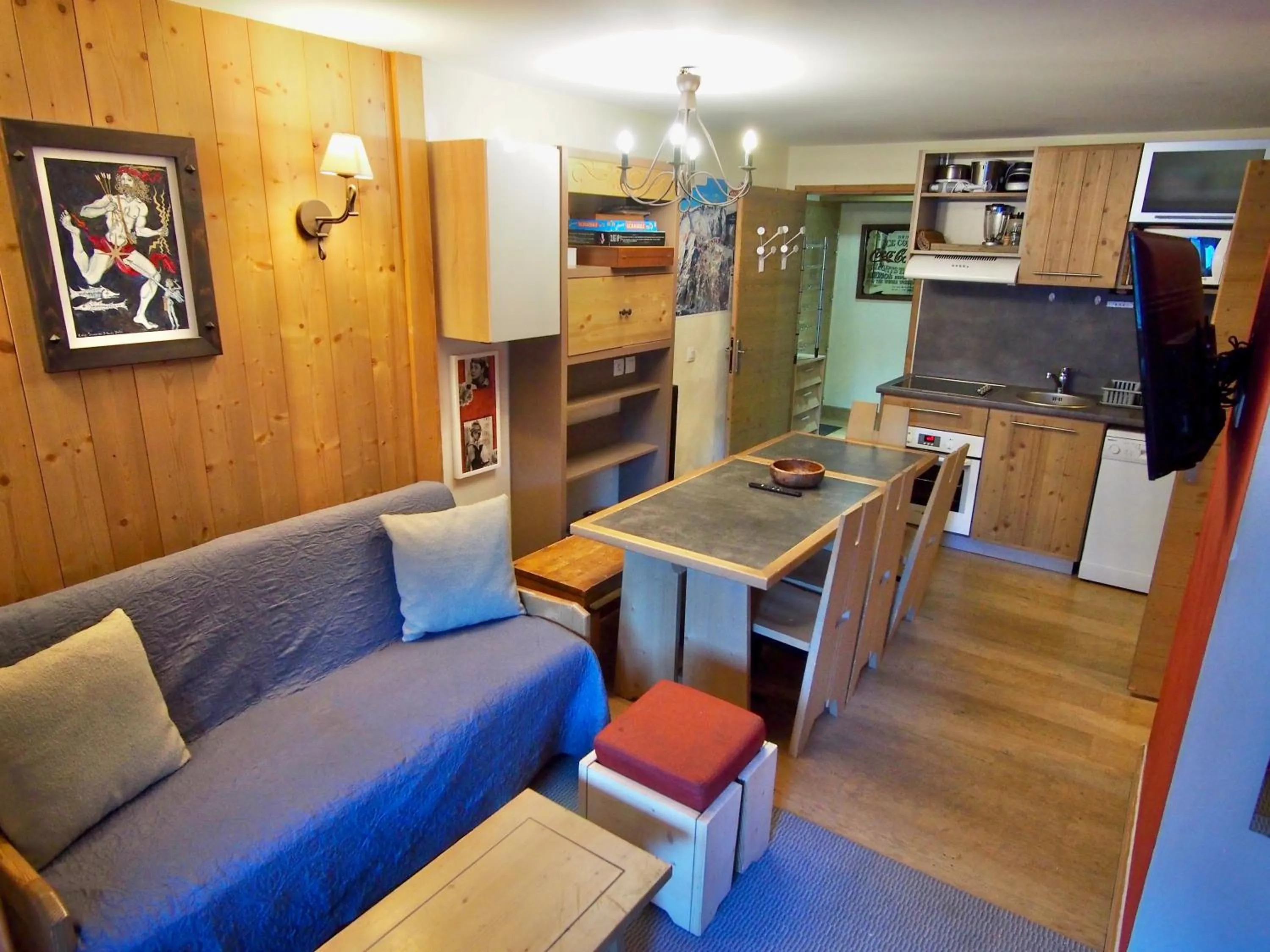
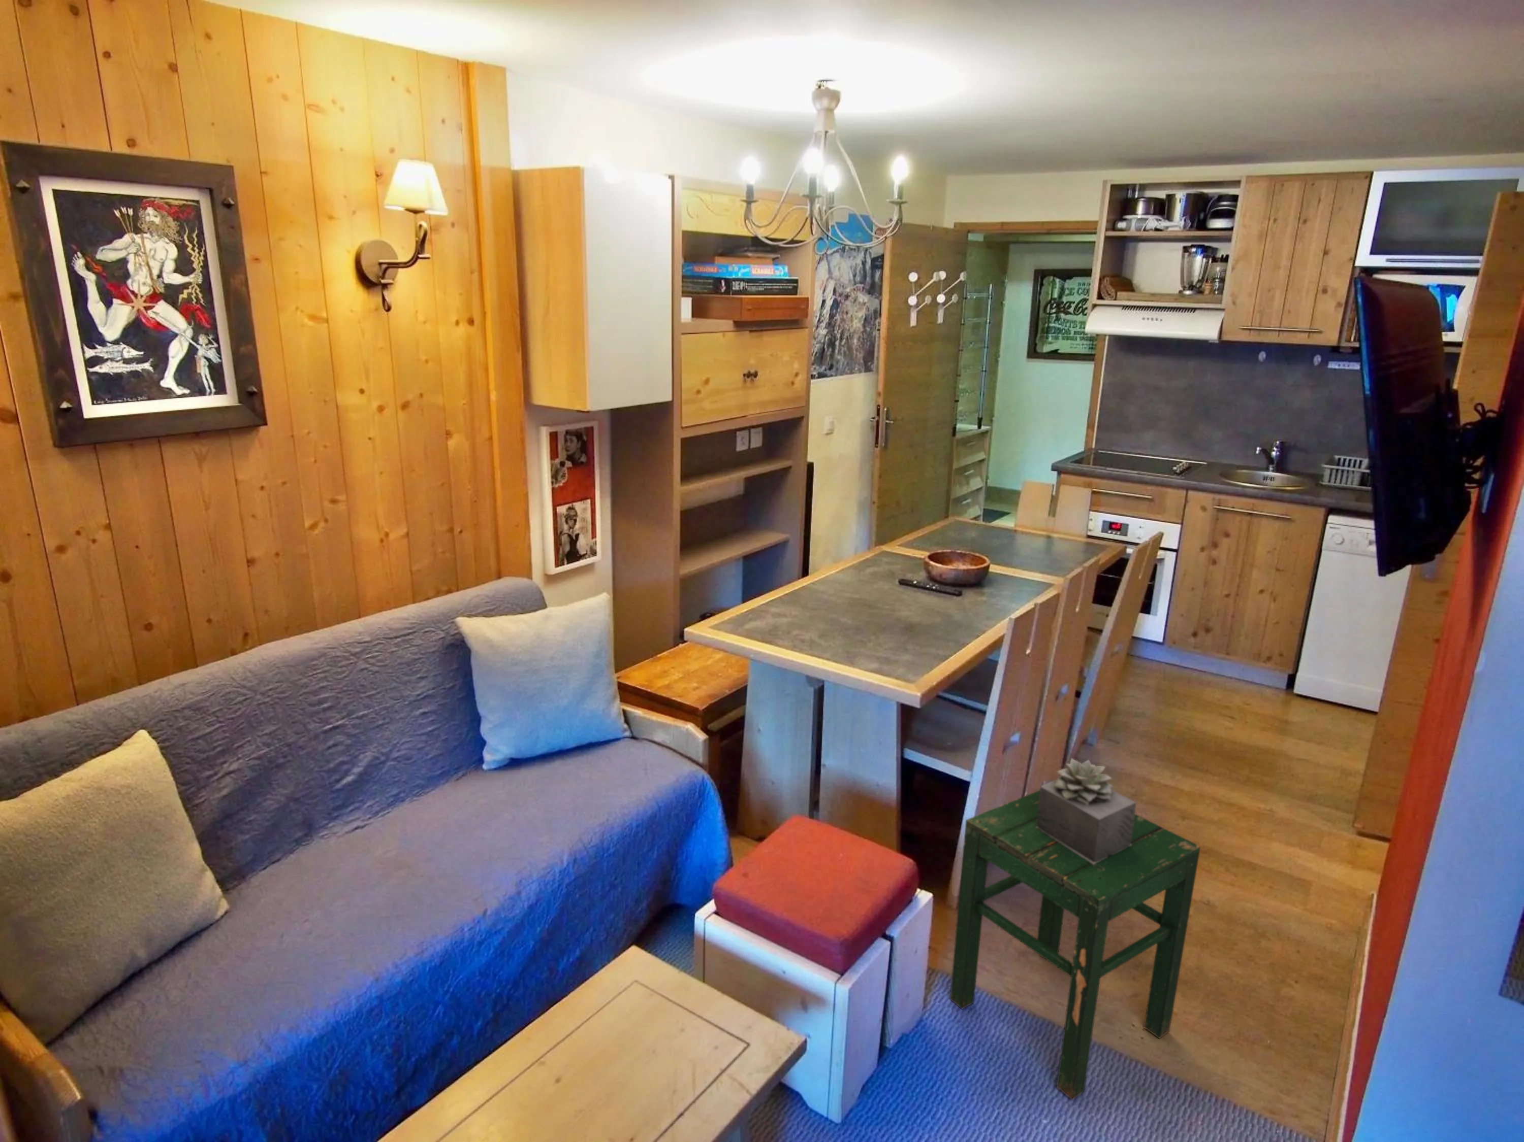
+ stool (1062, 926)
+ succulent plant (1087, 801)
